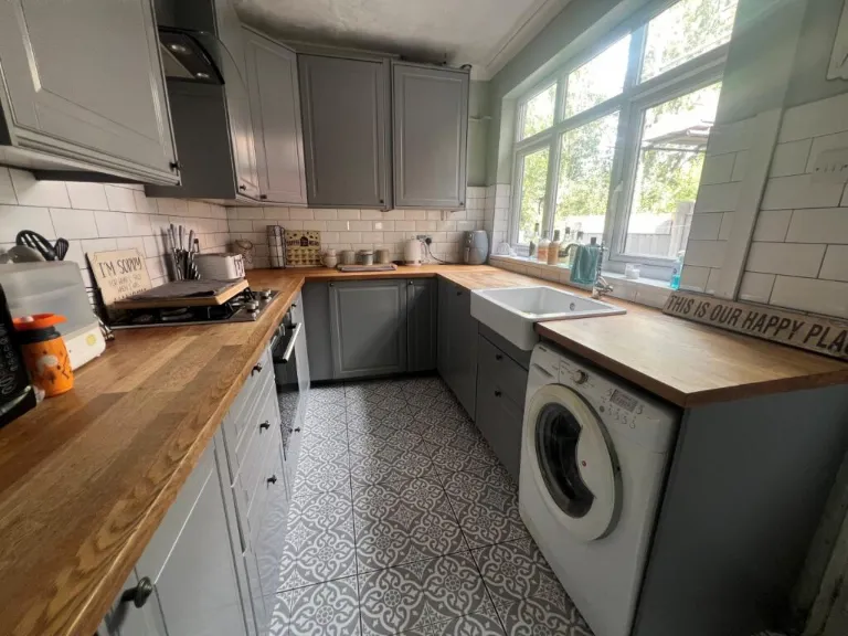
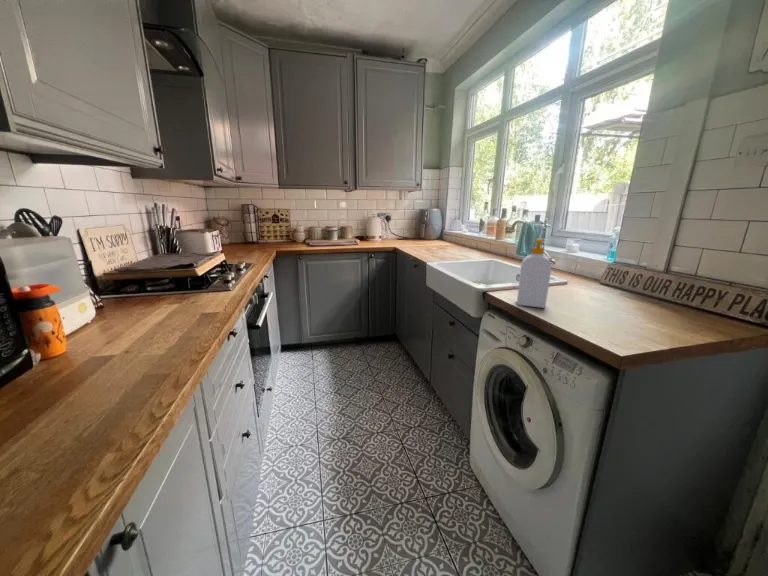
+ soap bottle (534, 272)
